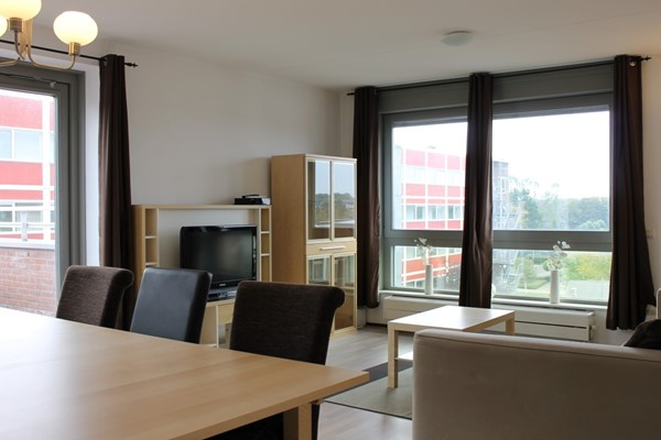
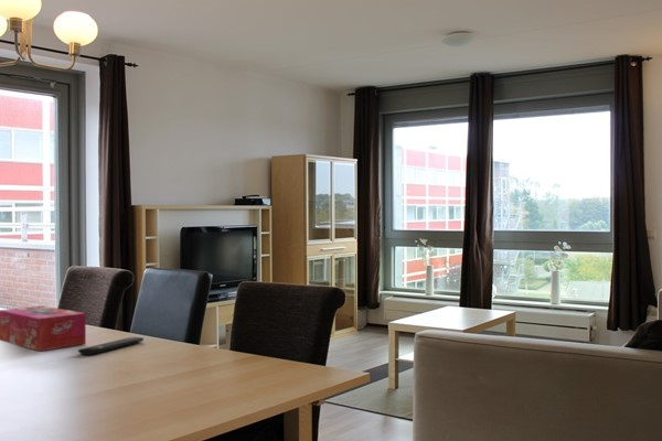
+ tissue box (41, 326)
+ remote control (113, 345)
